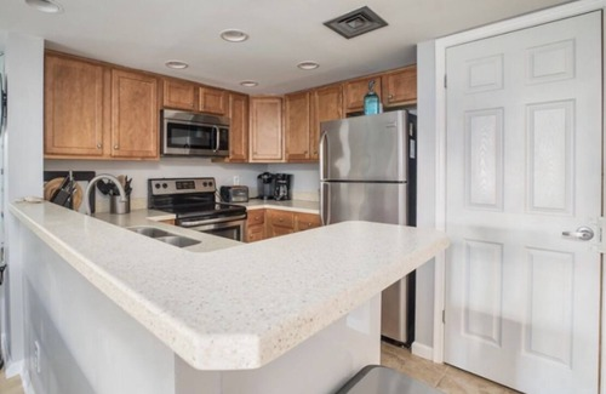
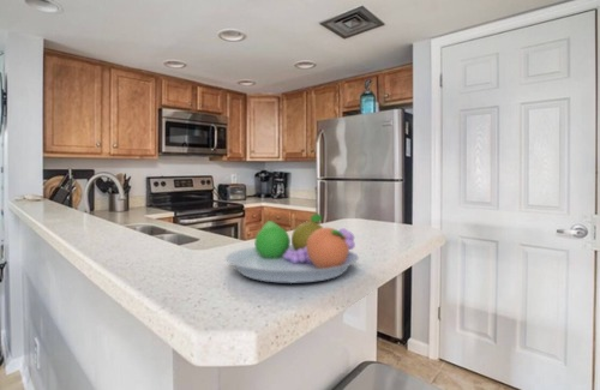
+ fruit bowl (292, 241)
